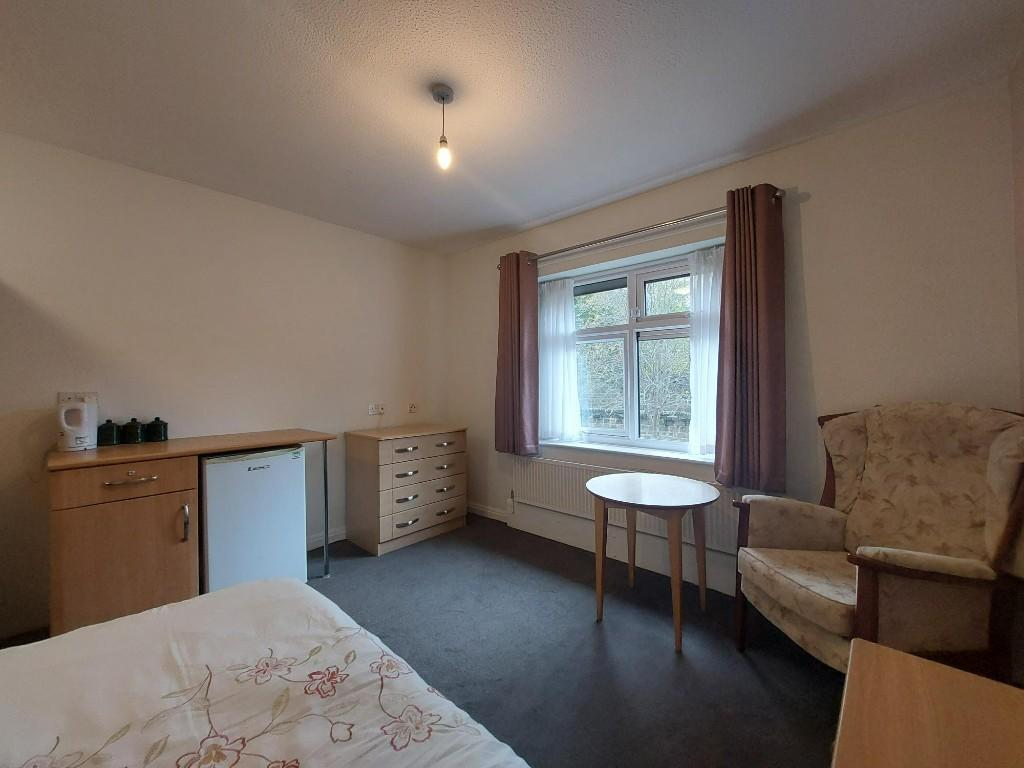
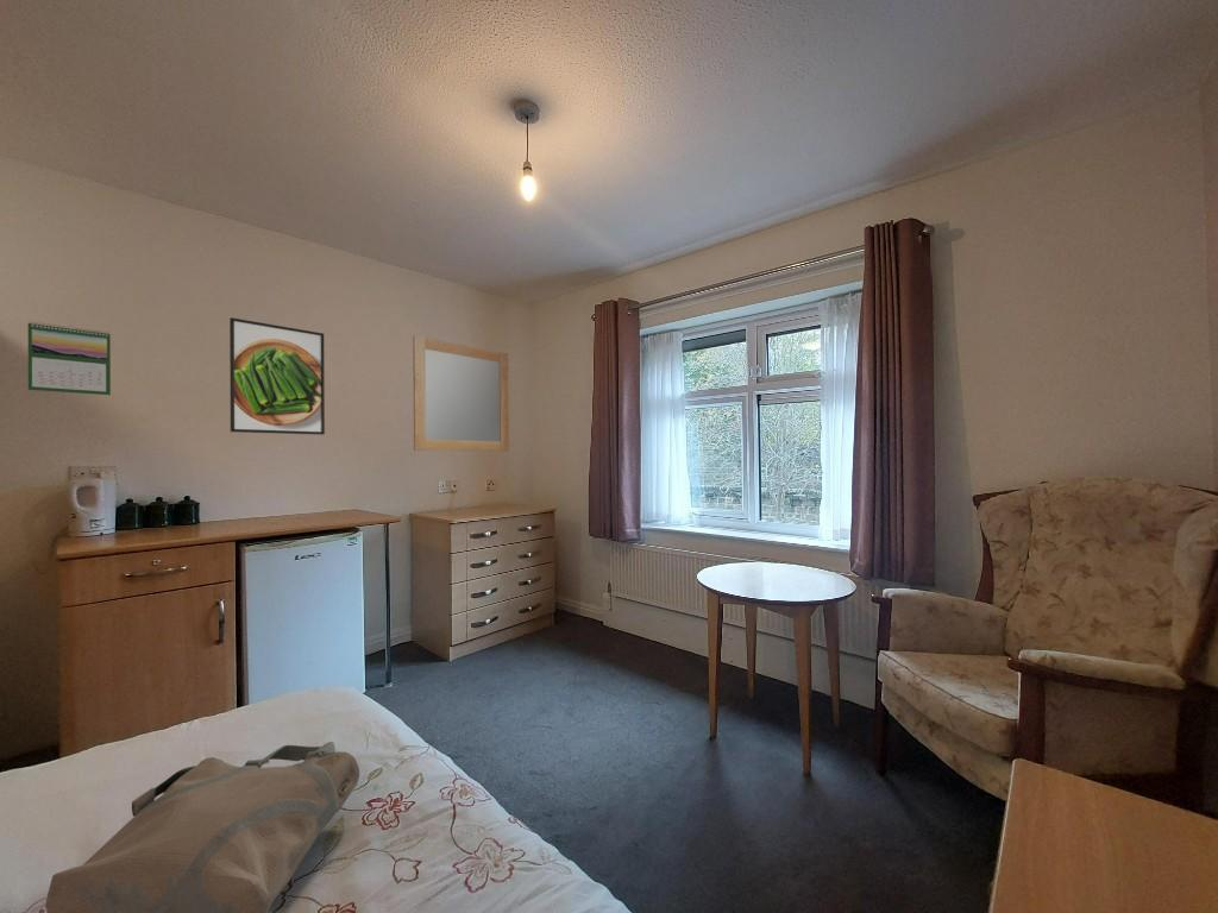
+ home mirror (464, 397)
+ tote bag (244, 805)
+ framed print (280, 379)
+ calendar (70, 359)
